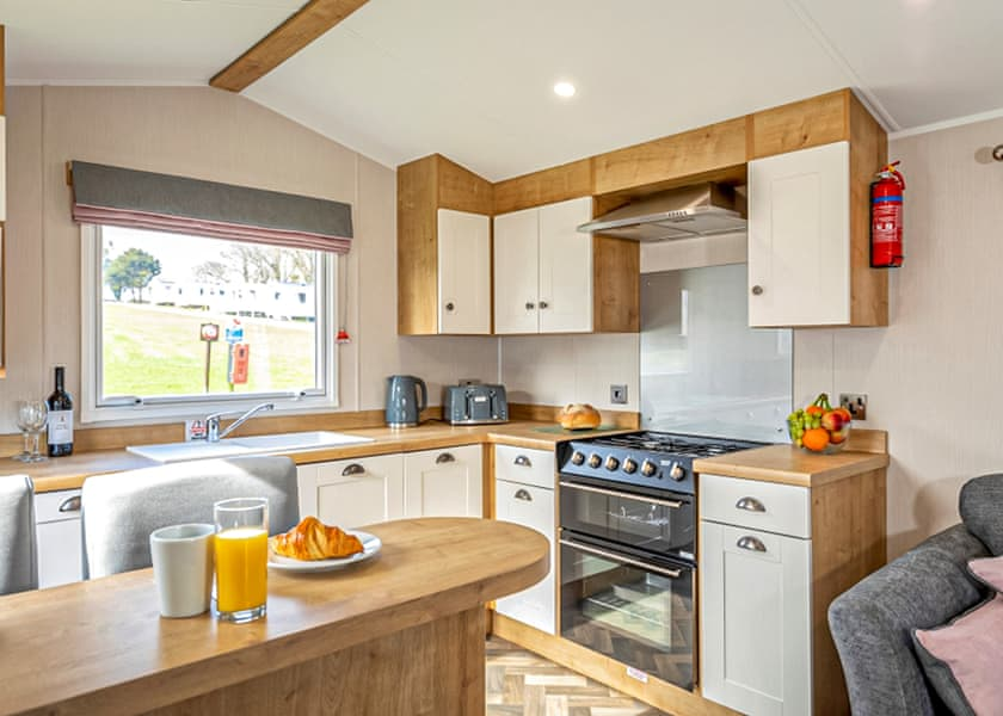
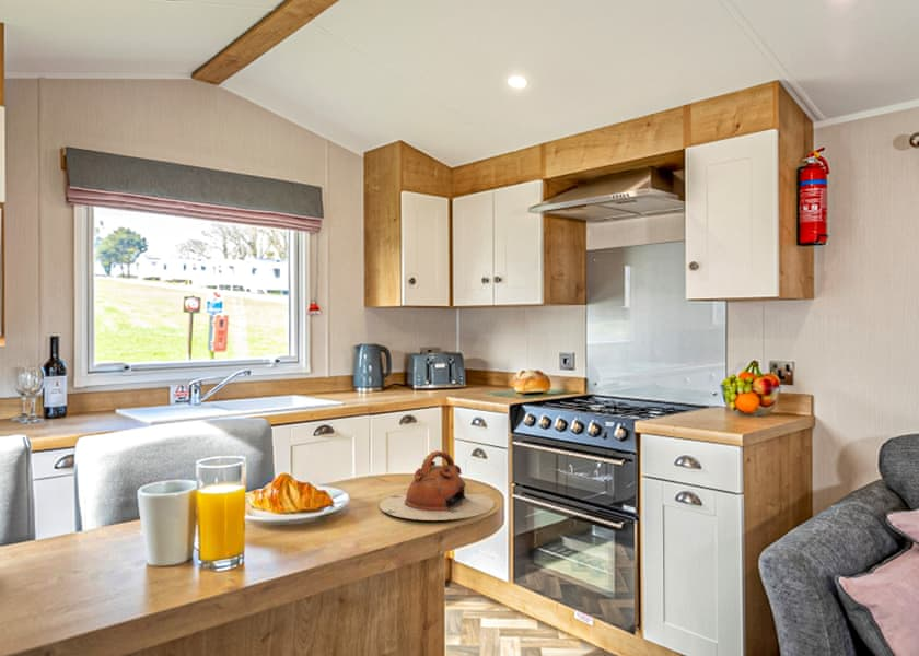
+ teapot (437, 478)
